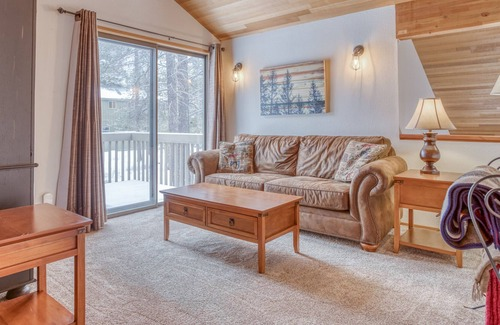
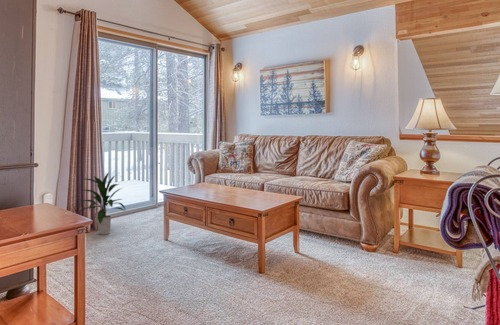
+ indoor plant (103, 202)
